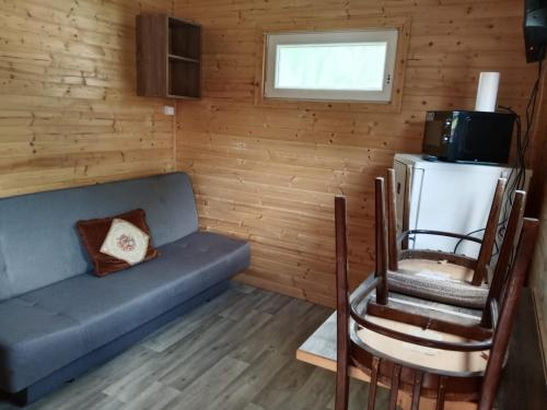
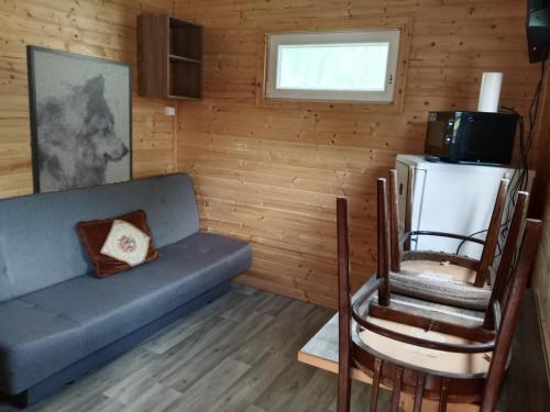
+ wall art (87, 134)
